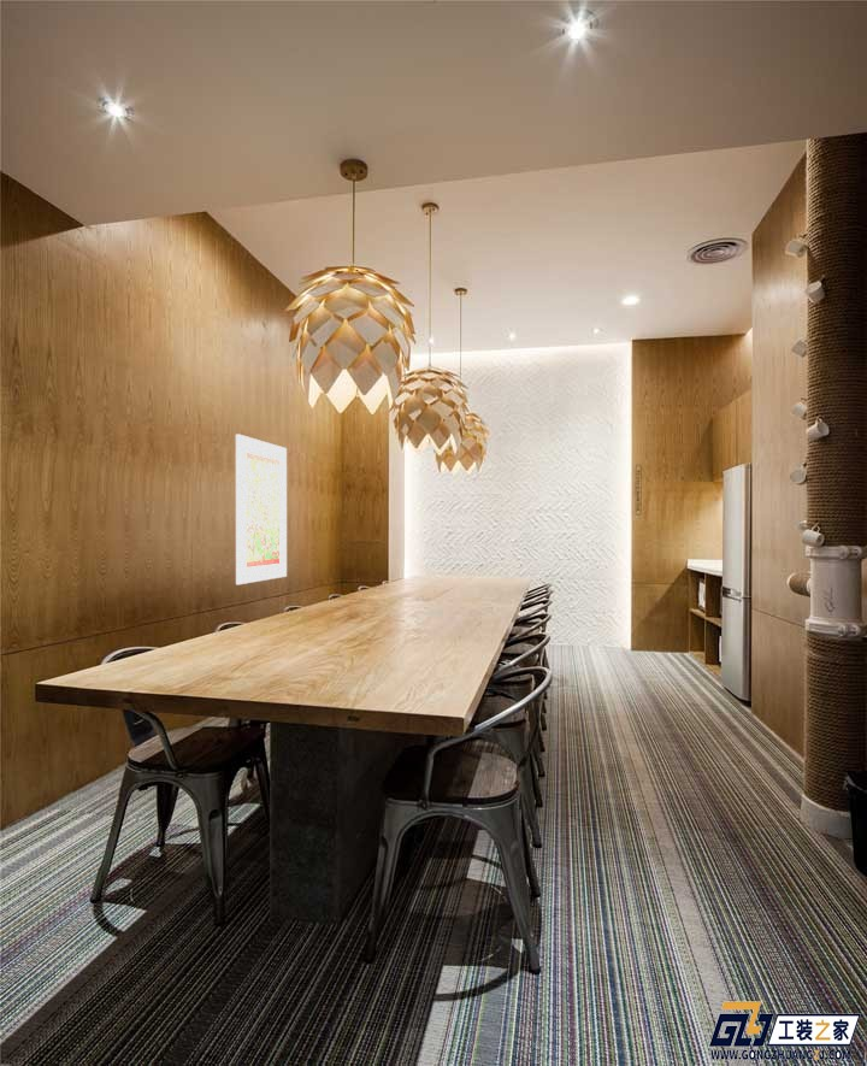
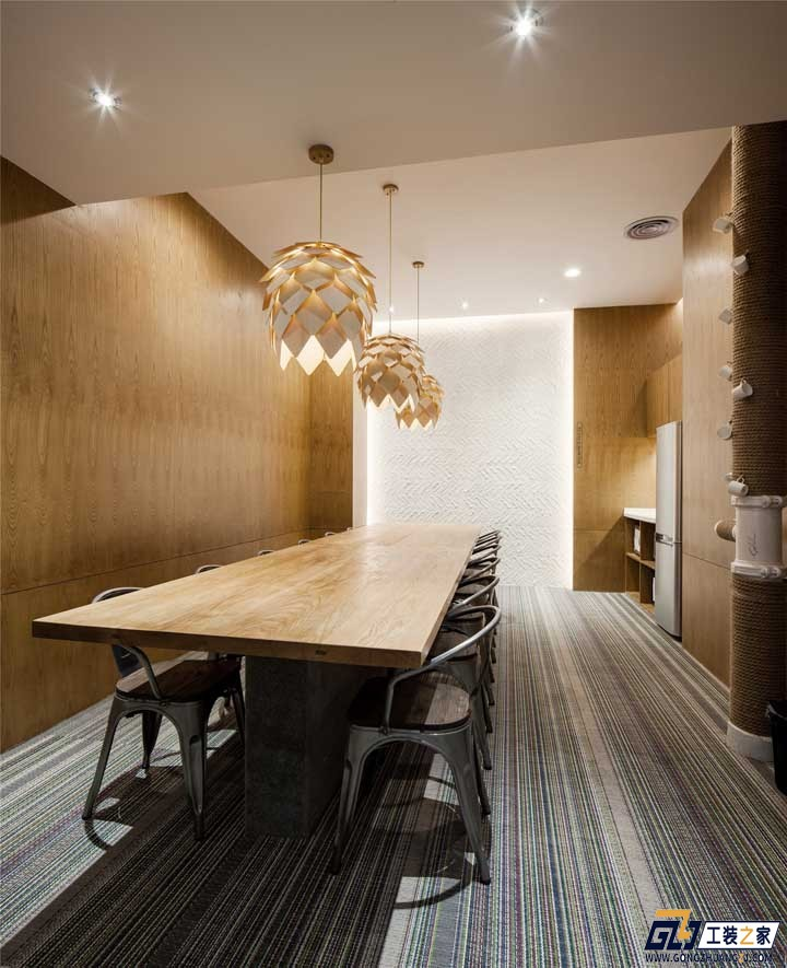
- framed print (263, 511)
